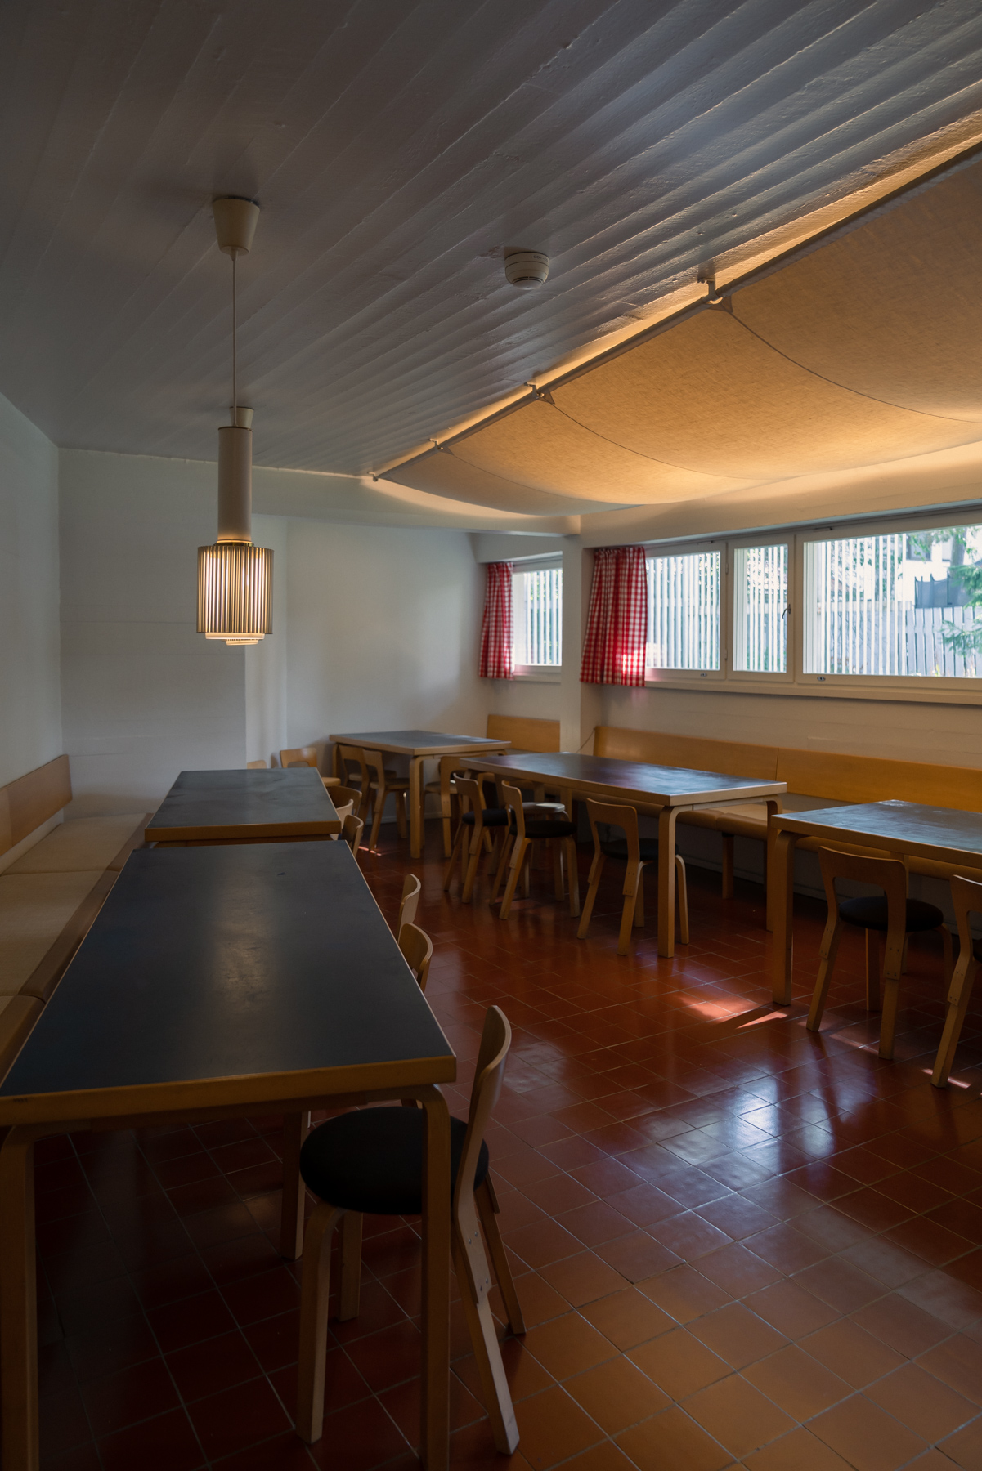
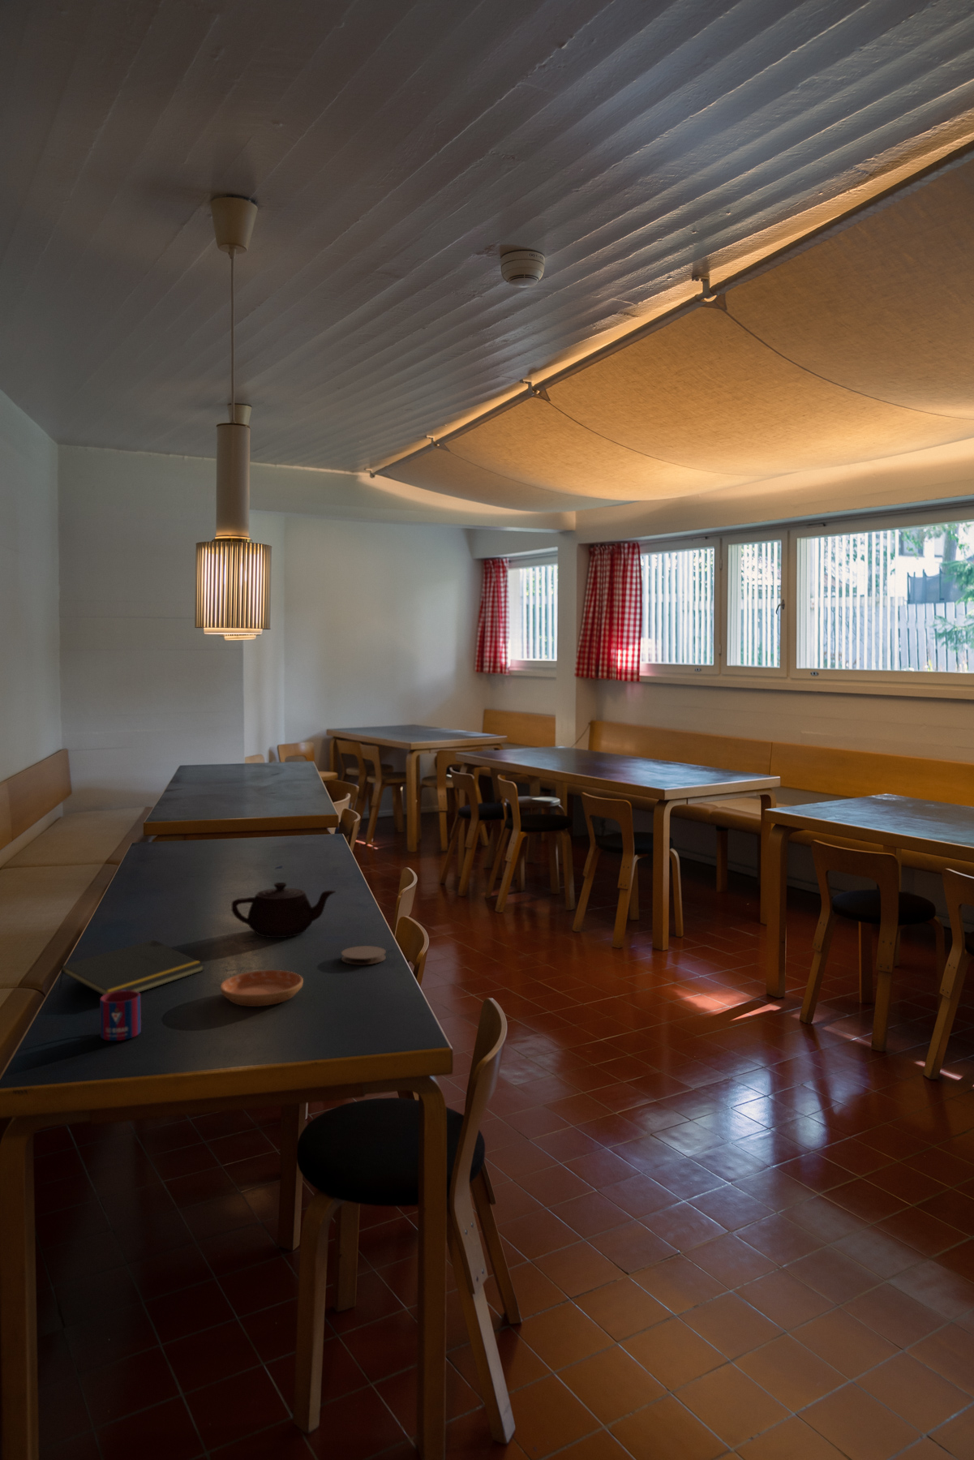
+ coaster (363, 954)
+ notepad (135, 968)
+ teapot (284, 908)
+ saucer (262, 989)
+ mug (123, 1011)
